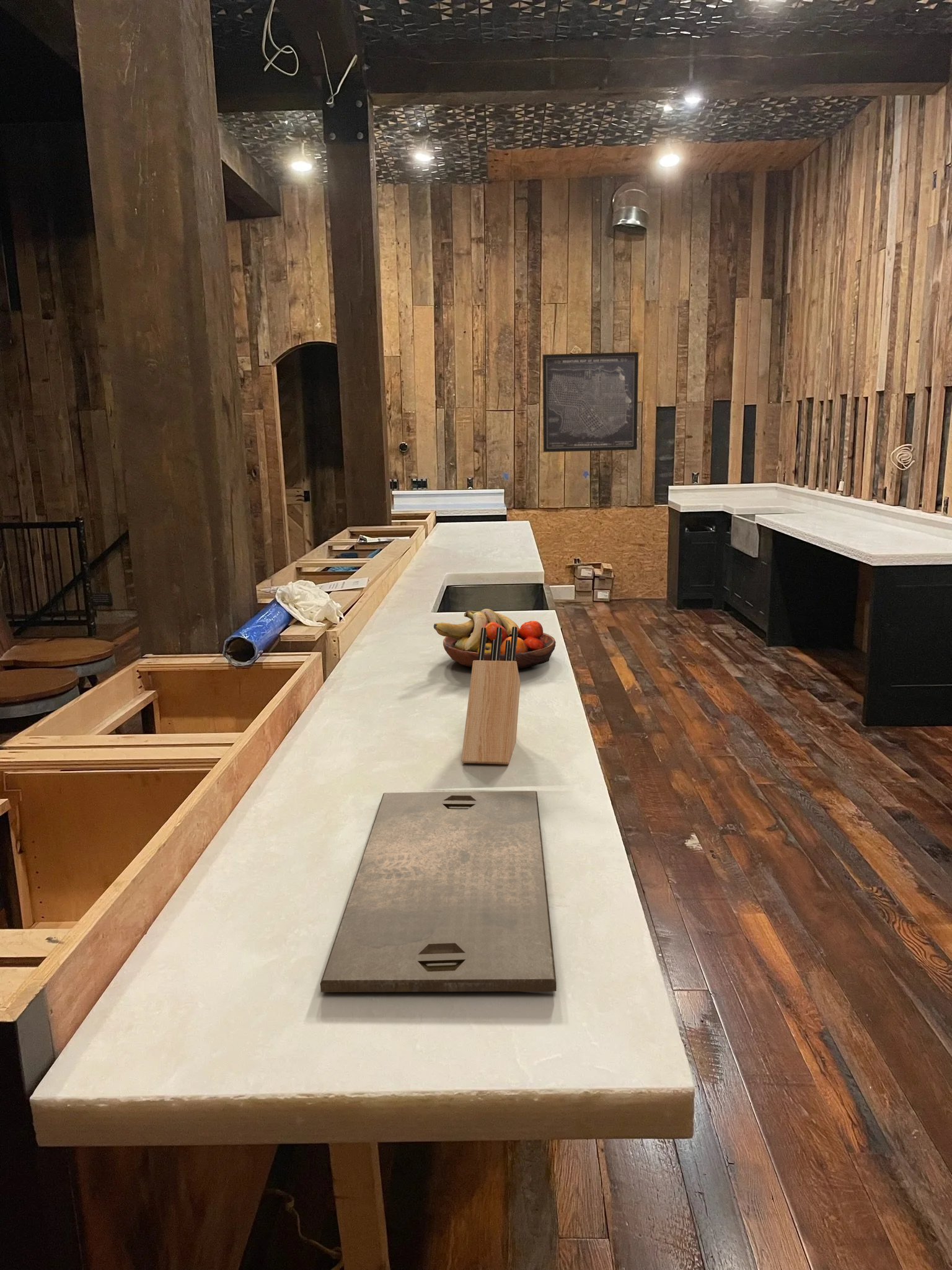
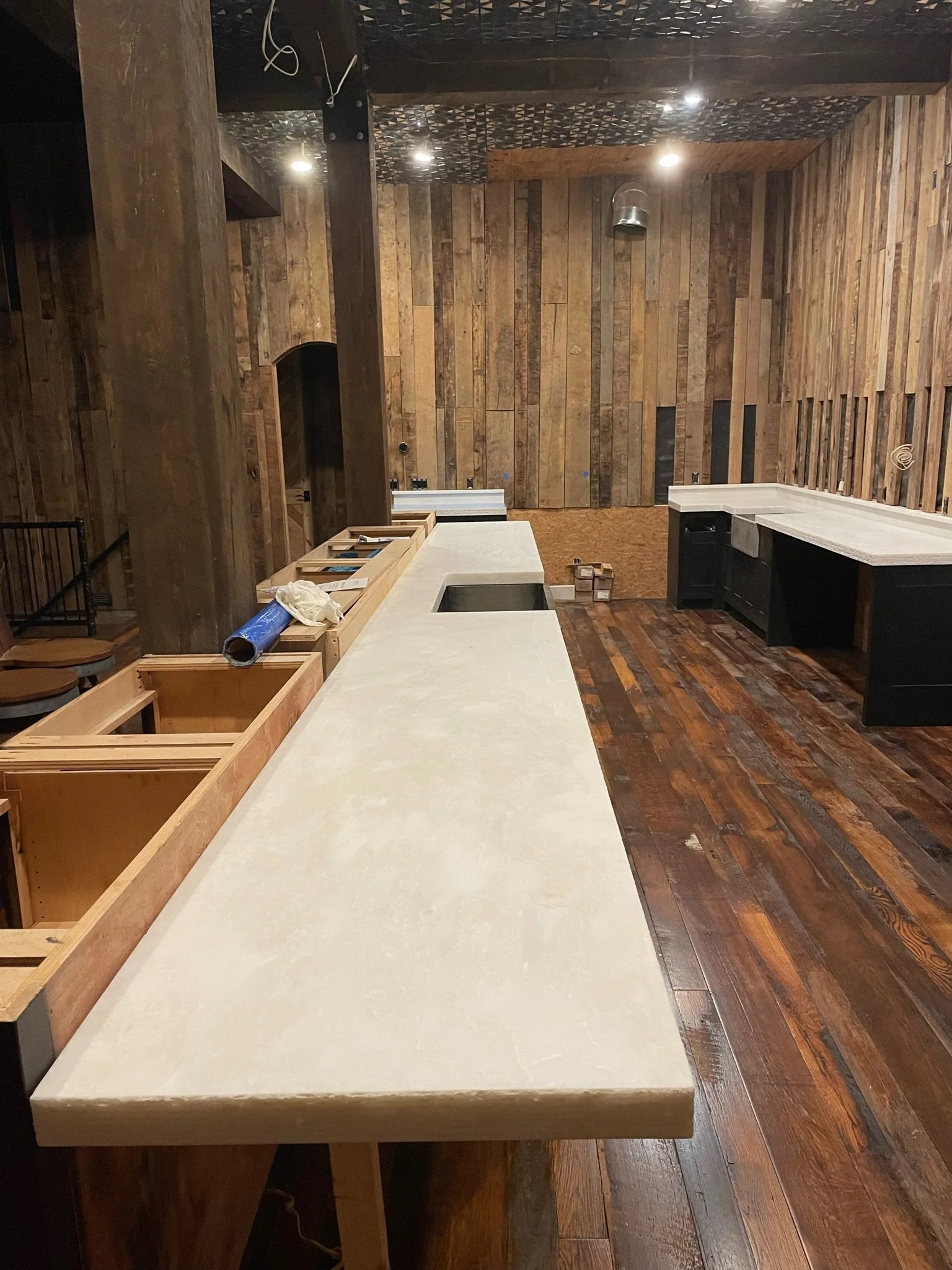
- knife block (493, 690)
- wall art (590, 402)
- fruit bowl (496, 635)
- cutting board (451, 870)
